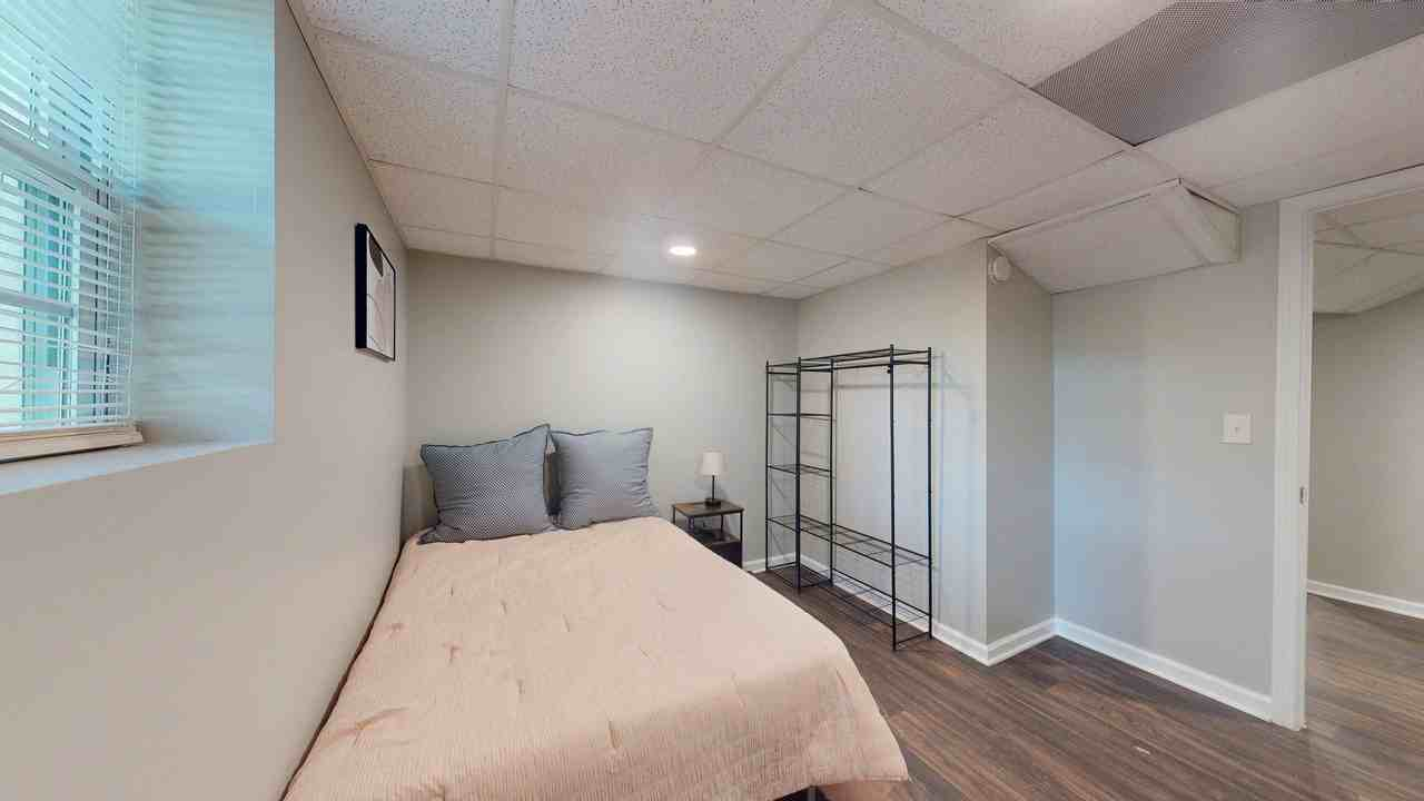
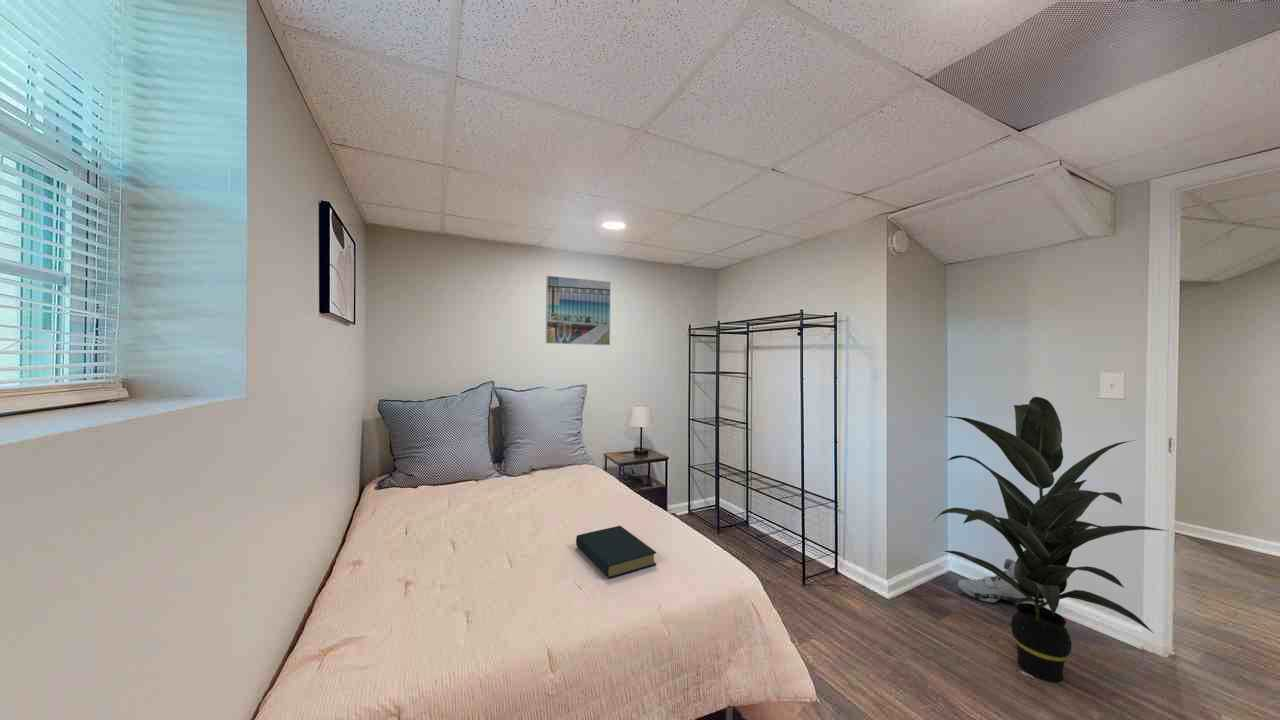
+ indoor plant (1031, 532)
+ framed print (579, 311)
+ hardback book (614, 549)
+ sneaker (1000, 580)
